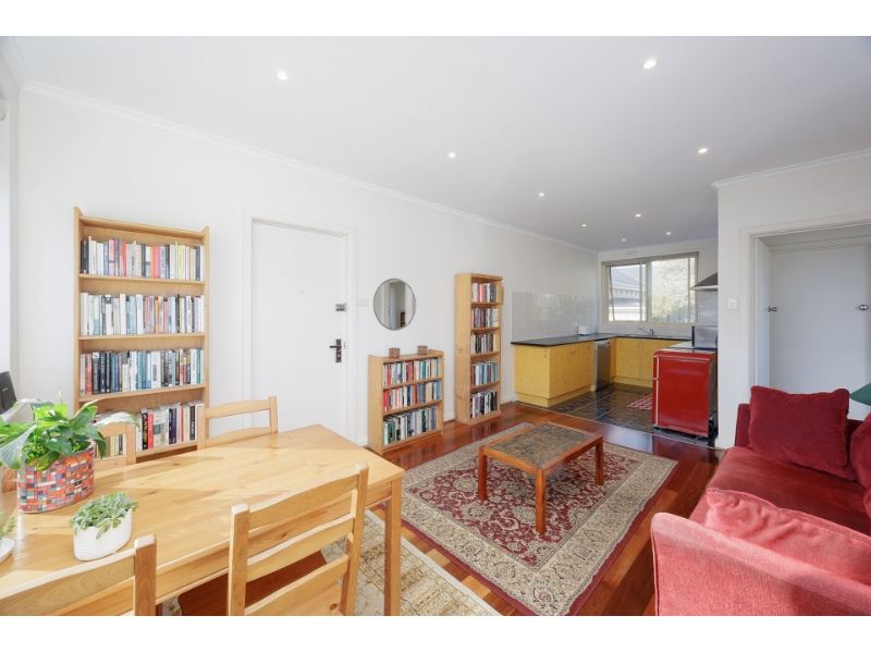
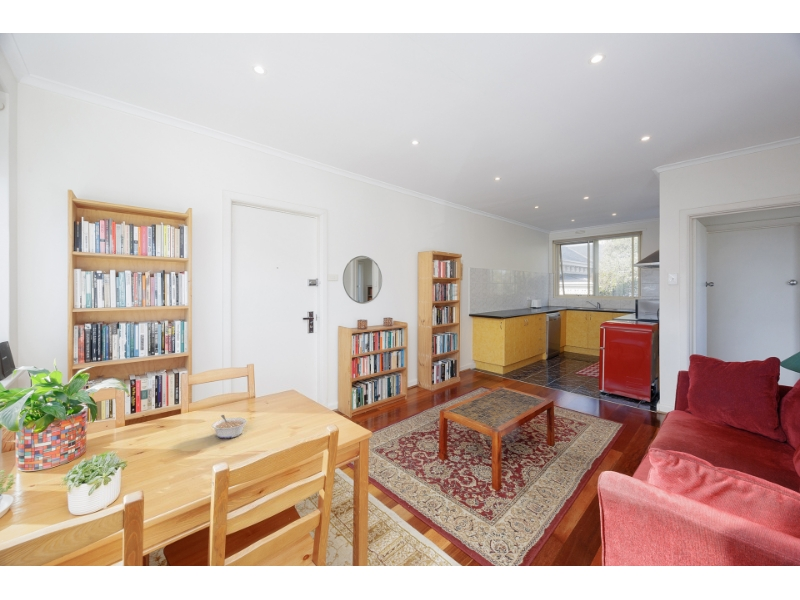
+ legume (228, 427)
